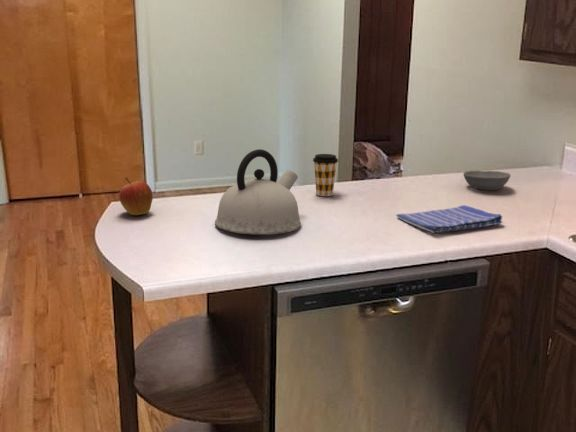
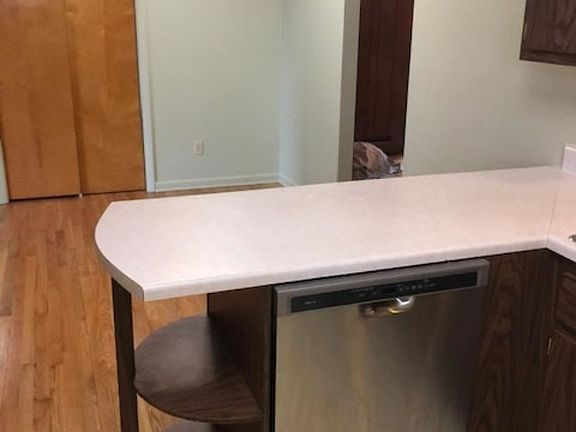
- coffee cup (325, 175)
- dish towel (449, 216)
- apple (135, 195)
- kettle (261, 186)
- bowl (486, 180)
